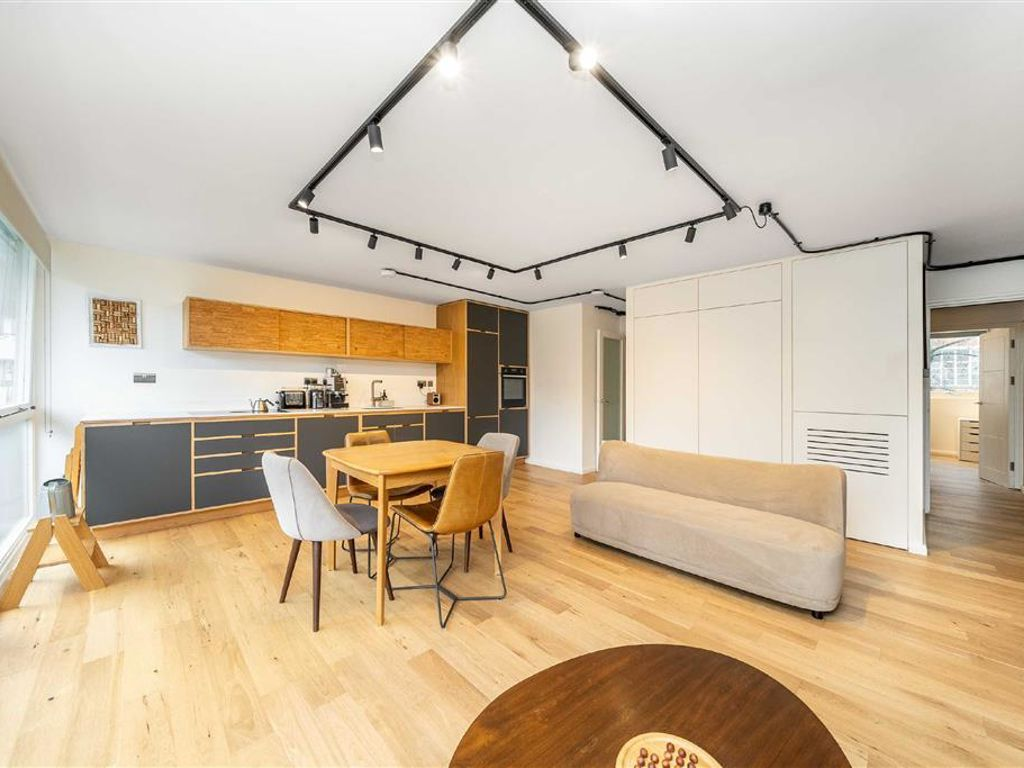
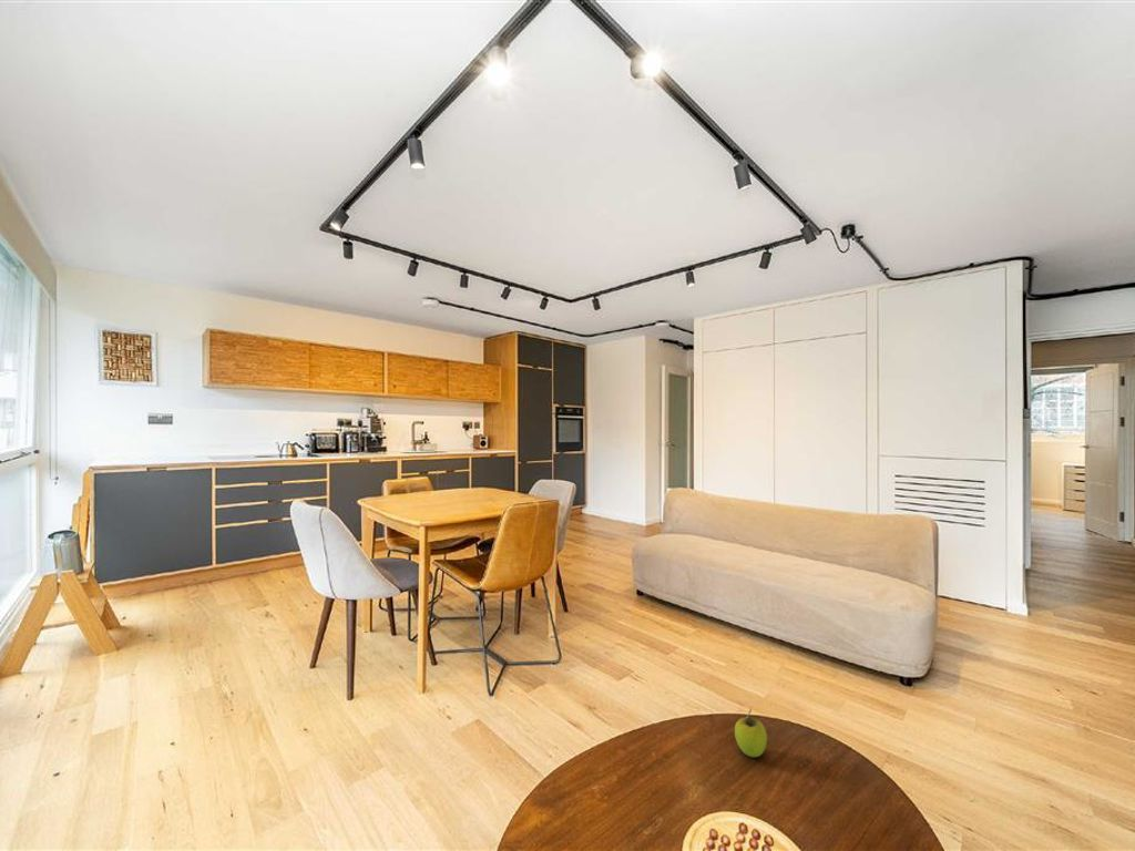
+ fruit (750, 731)
